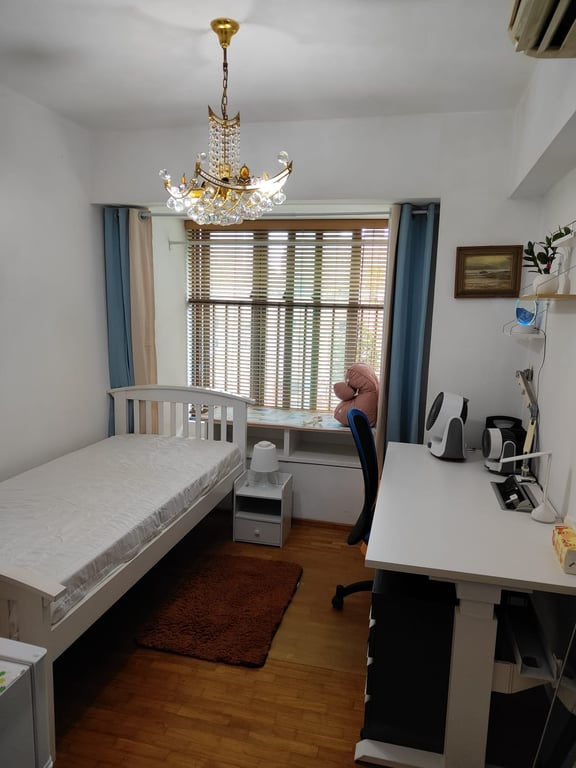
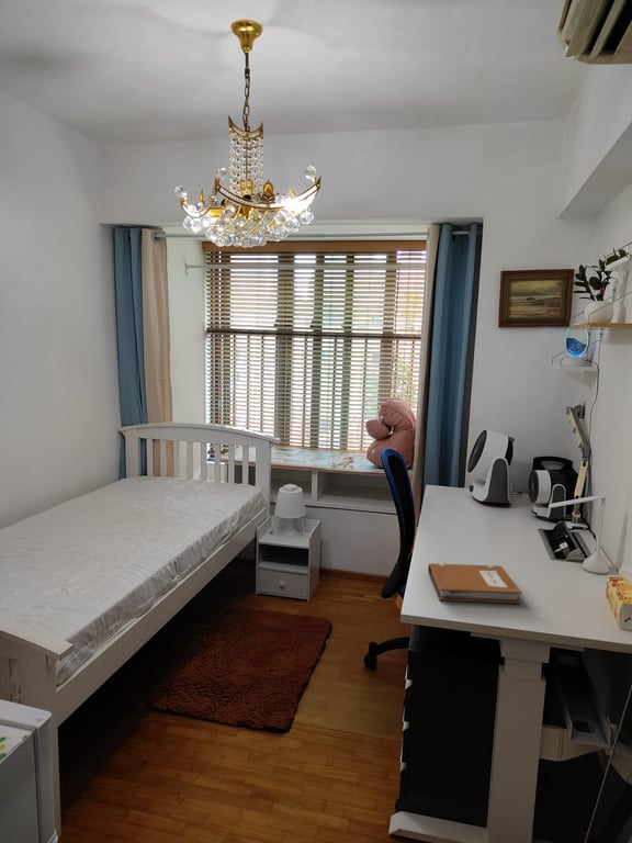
+ notebook (473, 581)
